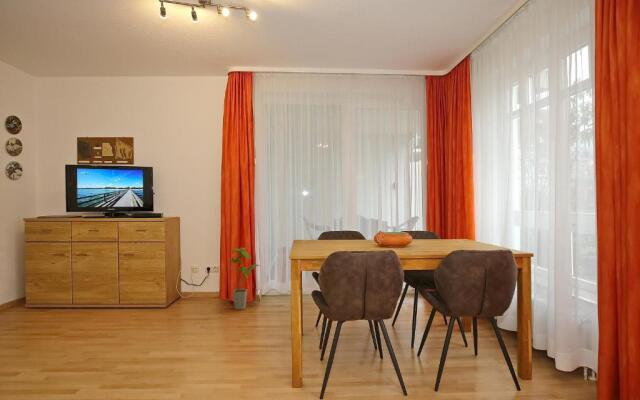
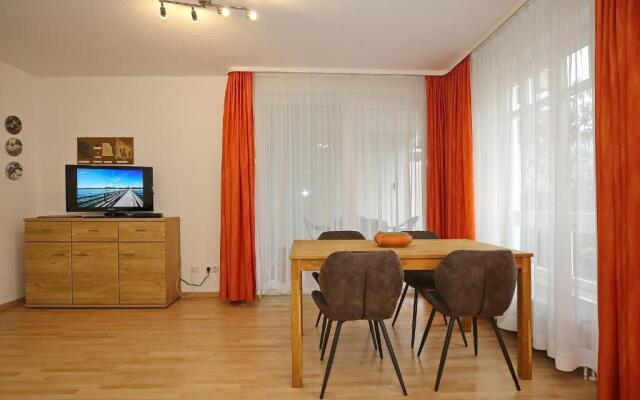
- house plant (243, 278)
